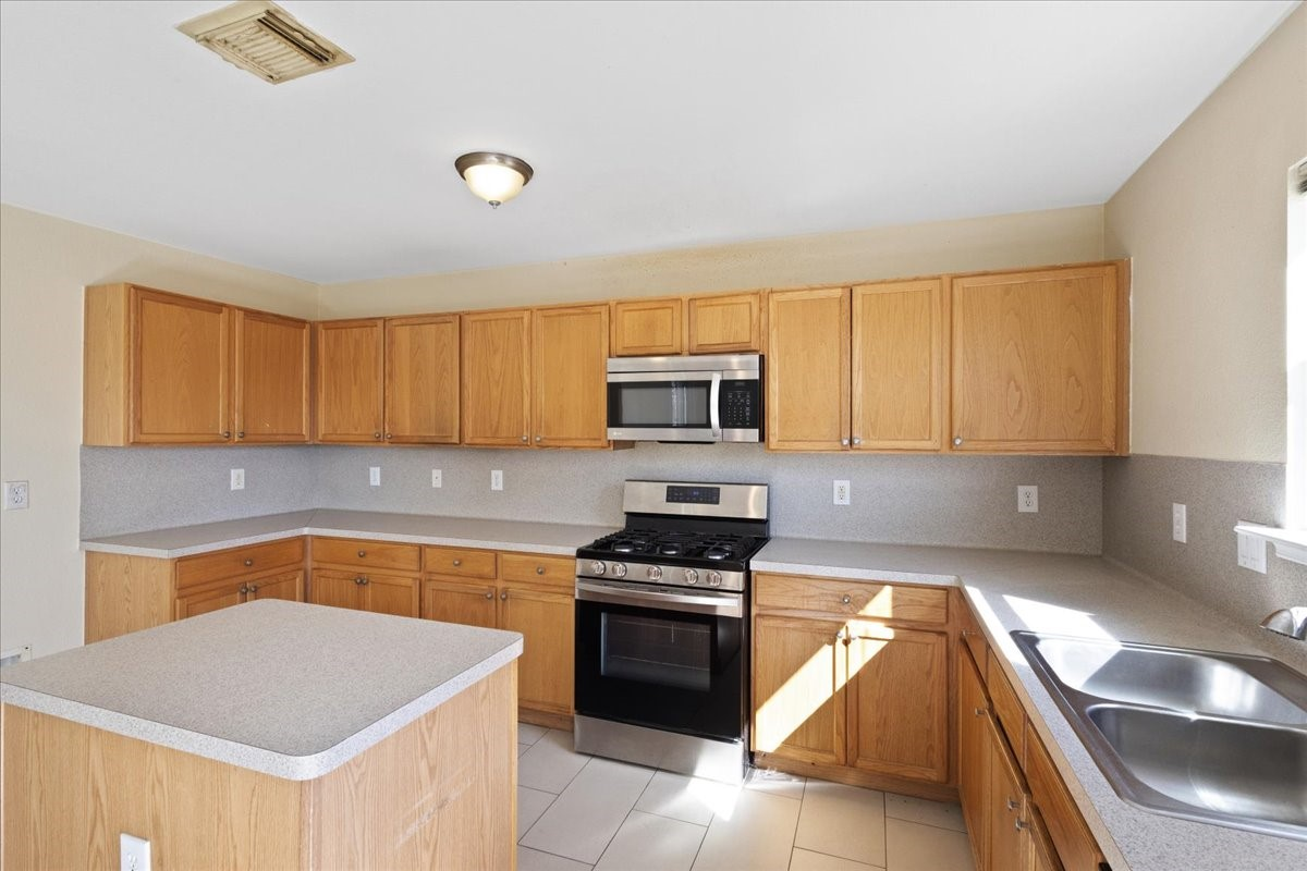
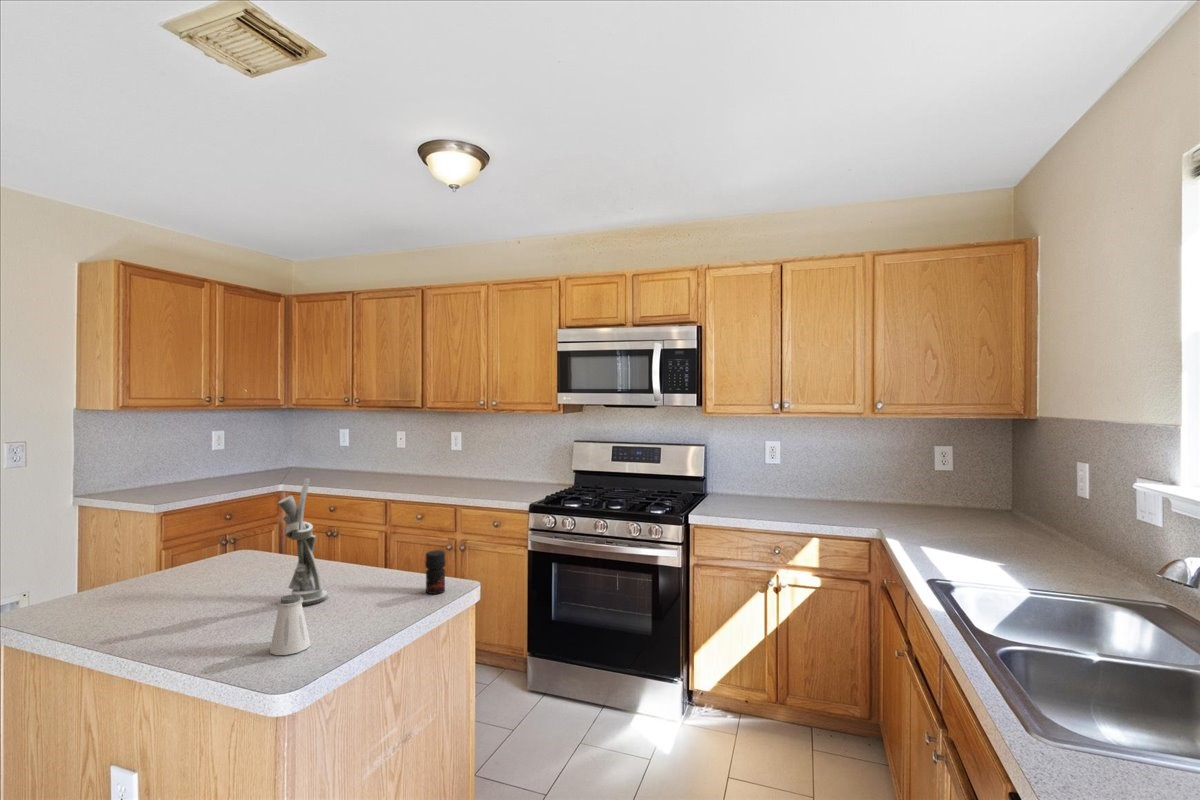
+ jar (435, 571)
+ utensil holder (305, 538)
+ saltshaker (290, 622)
